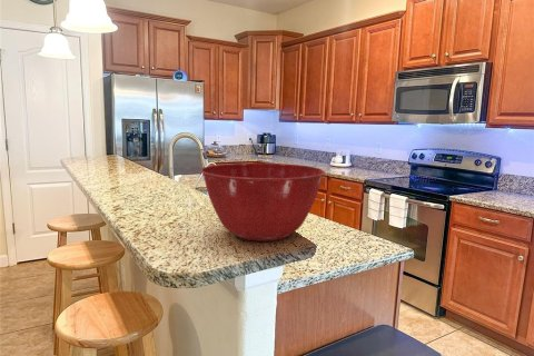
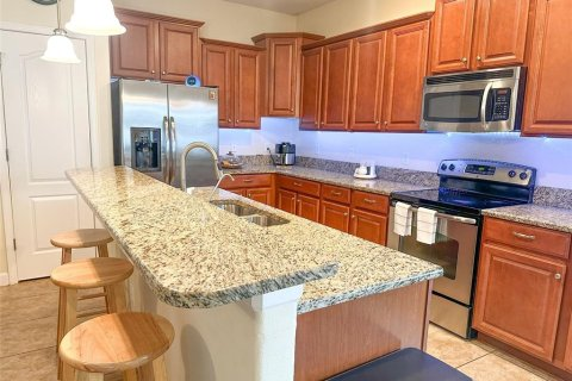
- mixing bowl (261, 200)
